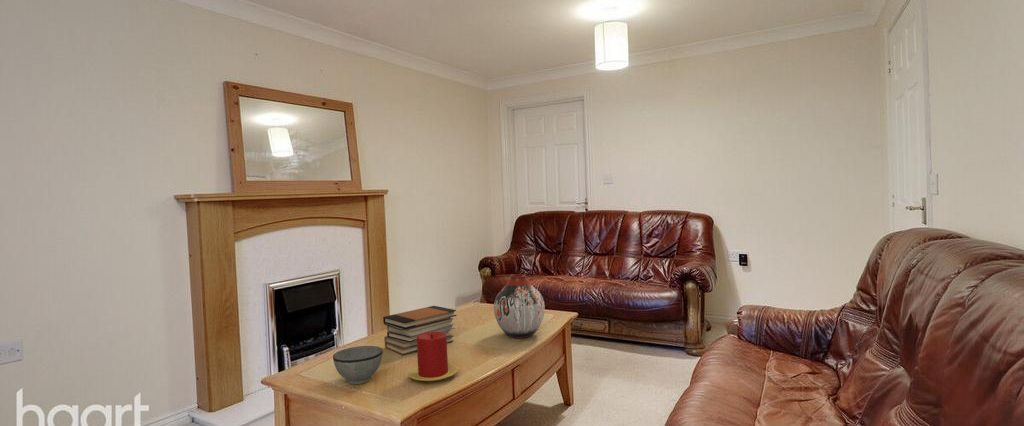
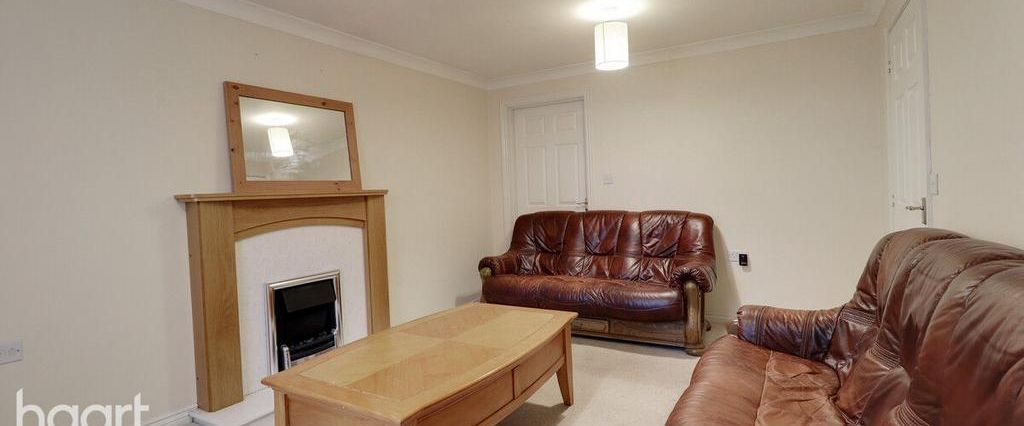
- candle (432, 355)
- book stack (420, 328)
- bowl (358, 366)
- vase (519, 305)
